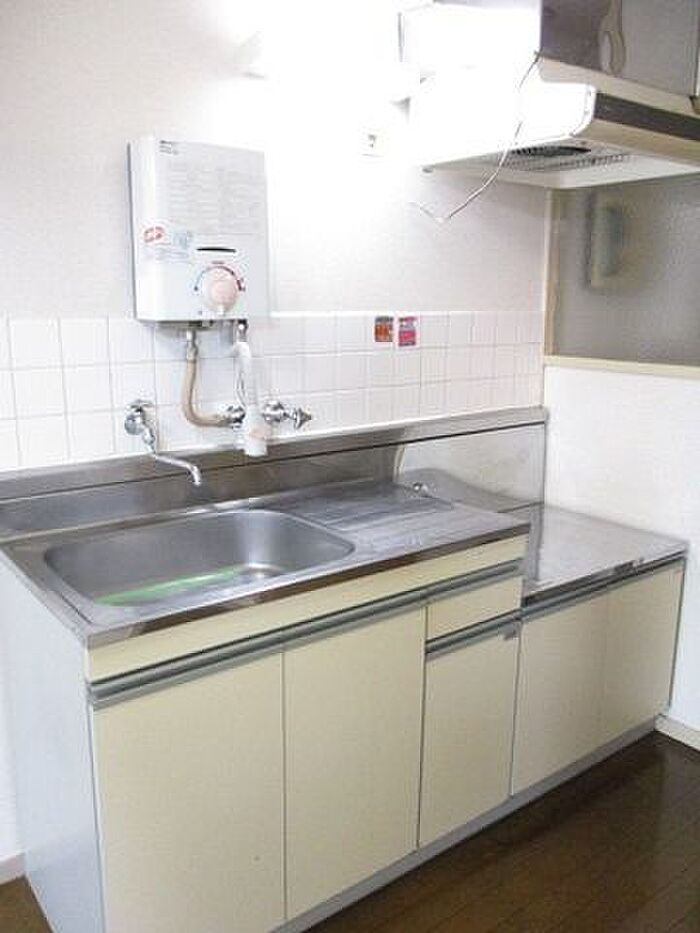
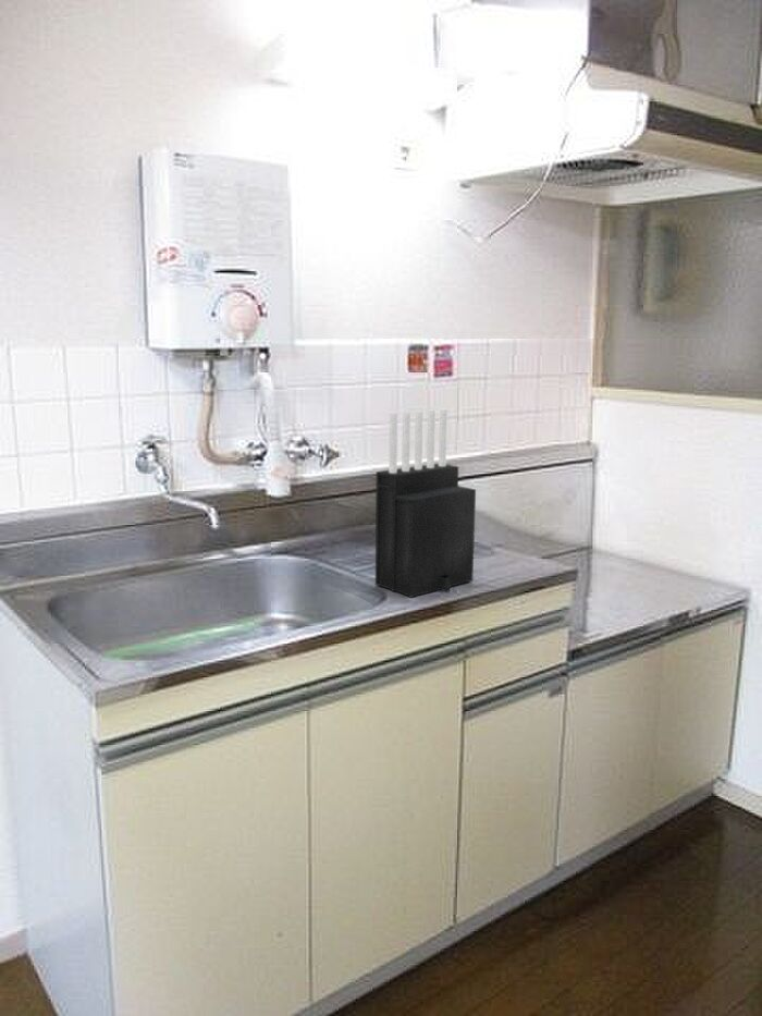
+ knife block (430, 500)
